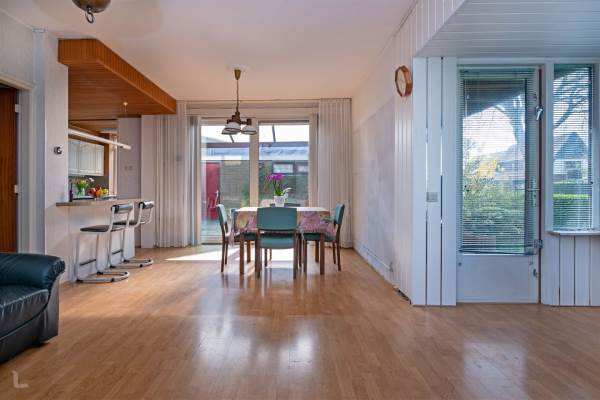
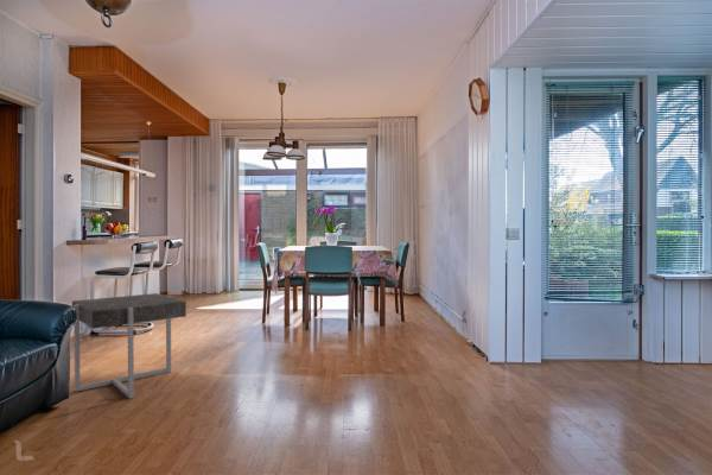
+ side table (129, 342)
